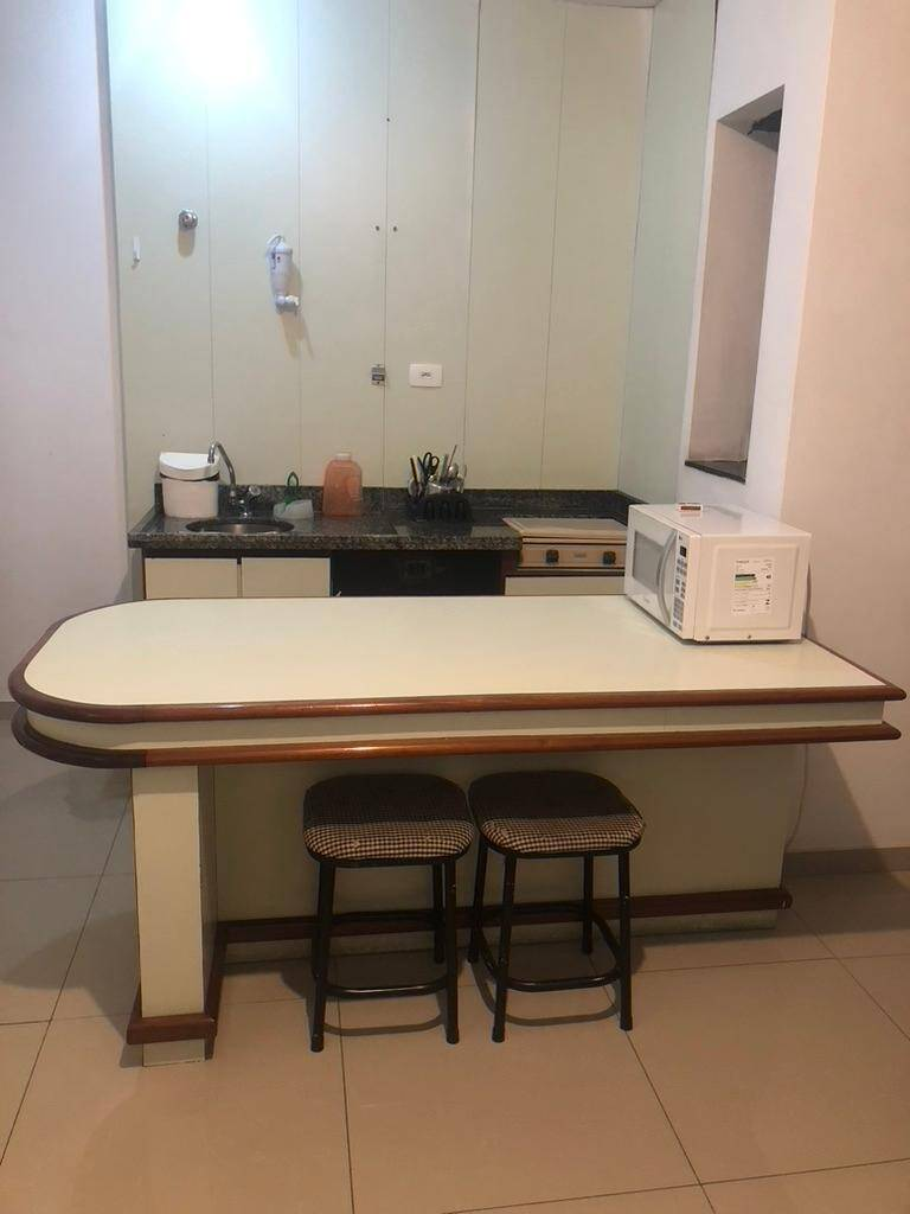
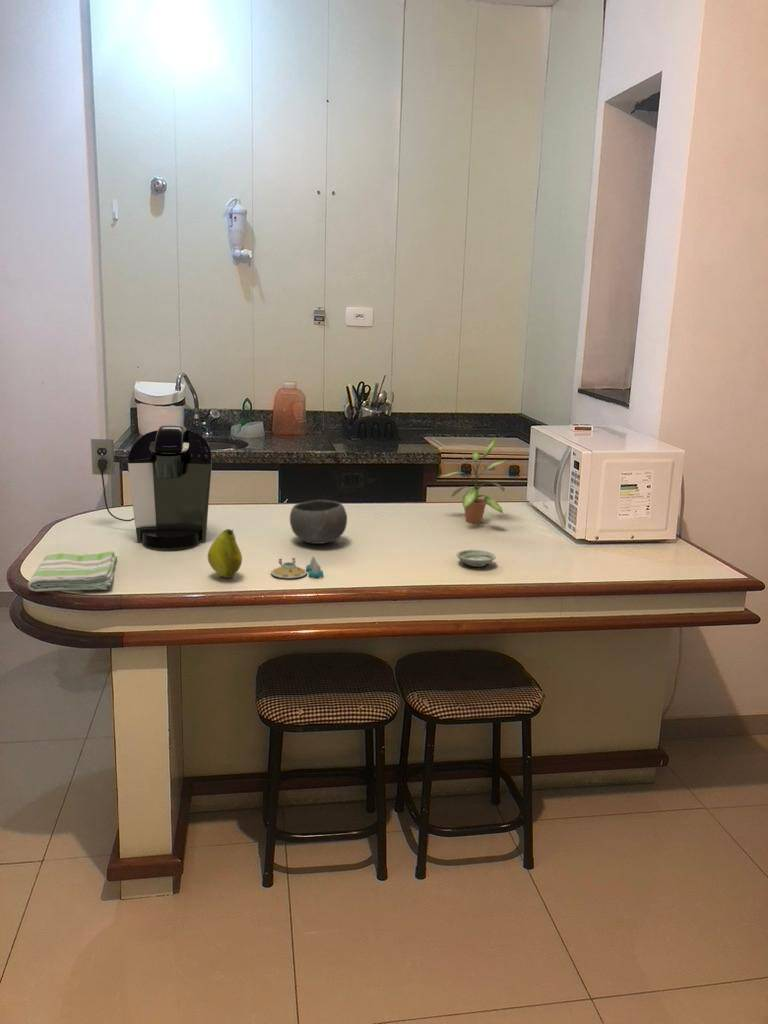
+ salt and pepper shaker set (296, 566)
+ bowl (318, 522)
+ fruit (225, 552)
+ coffee maker (148, 482)
+ potted plant (484, 483)
+ dish towel (75, 568)
+ saucer (475, 559)
